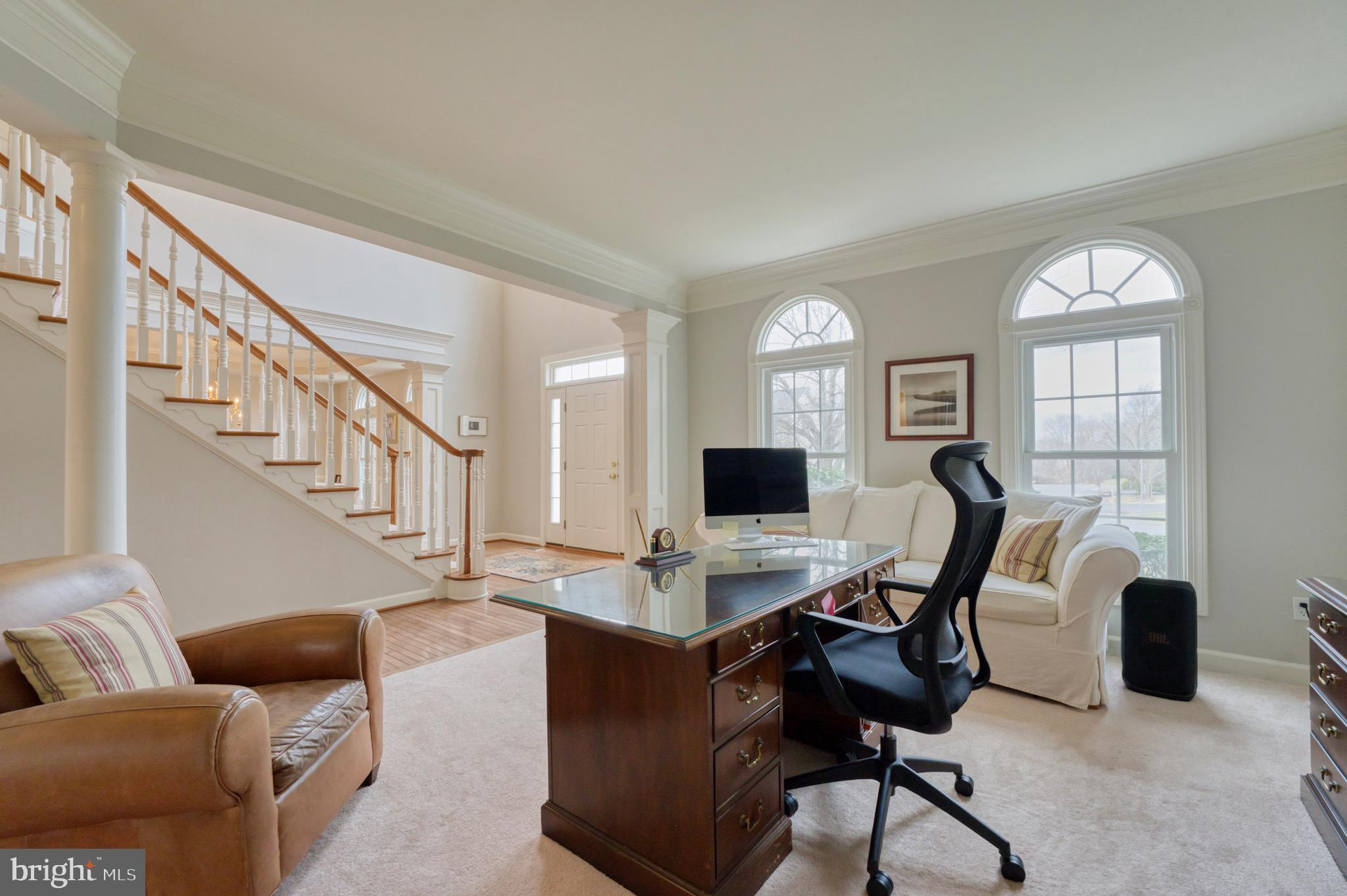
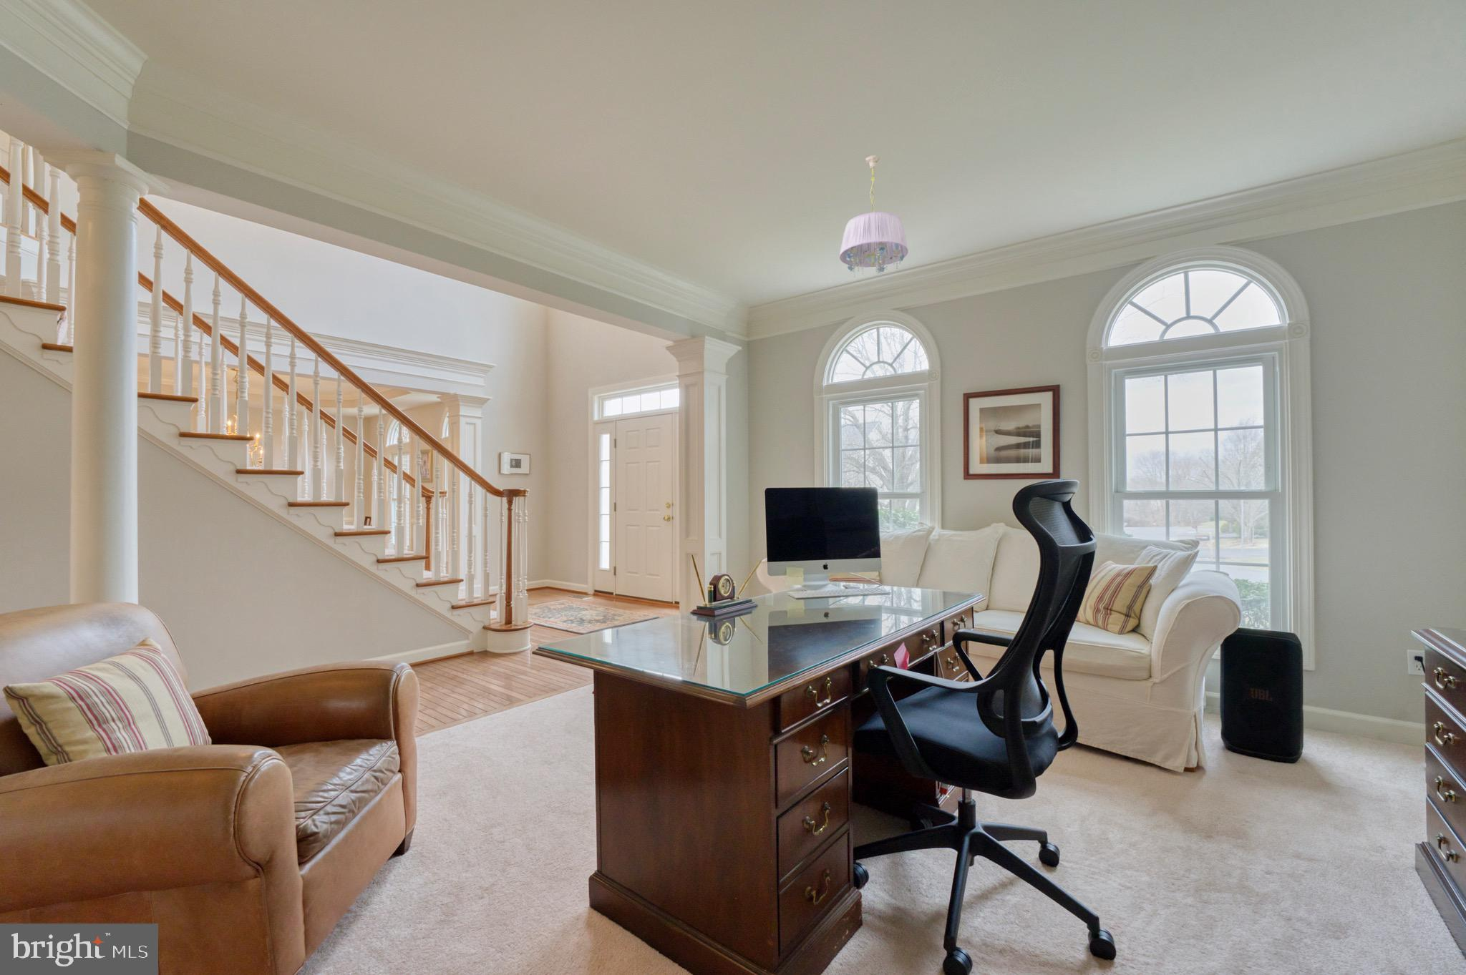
+ ceiling light fixture (873, 214)
